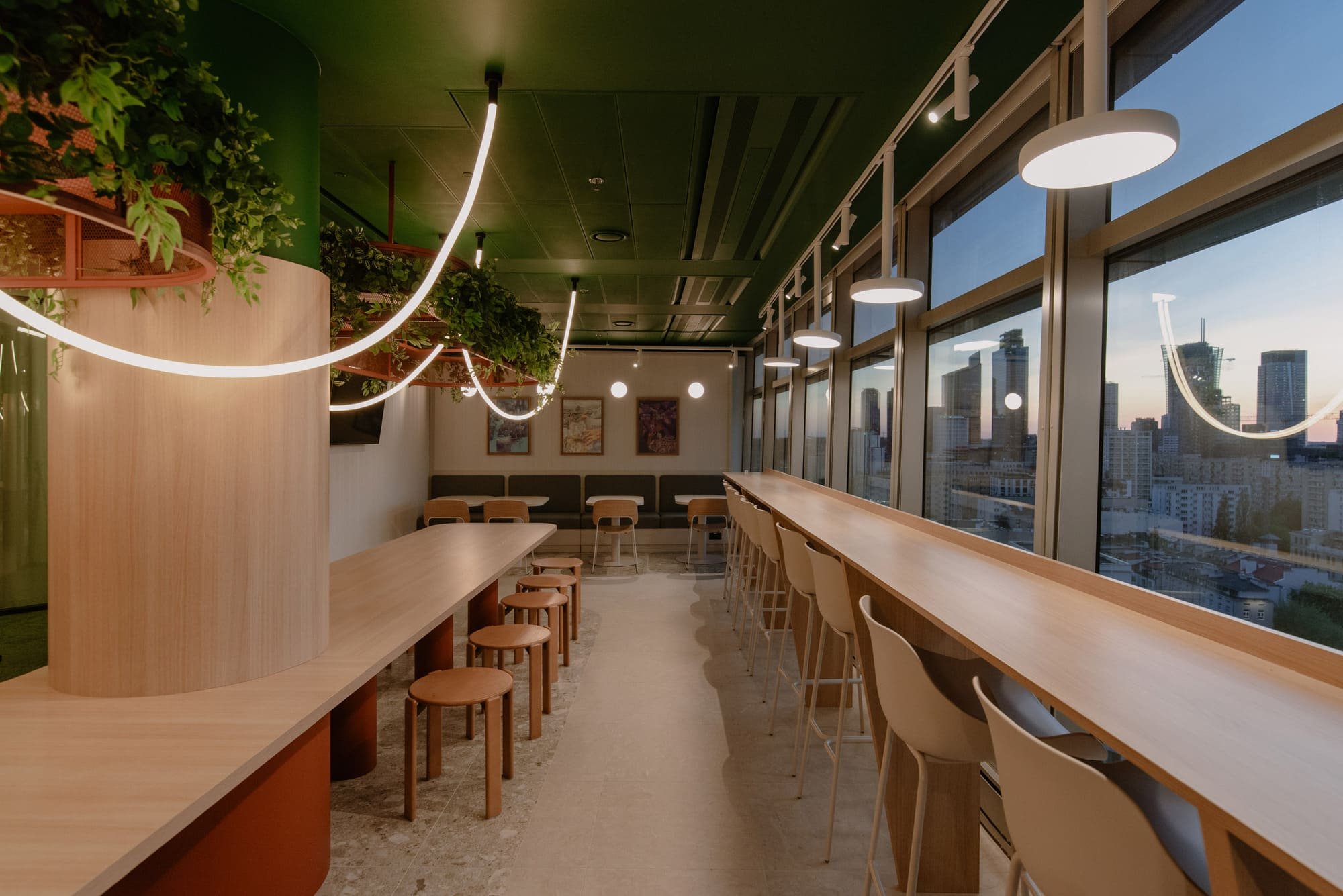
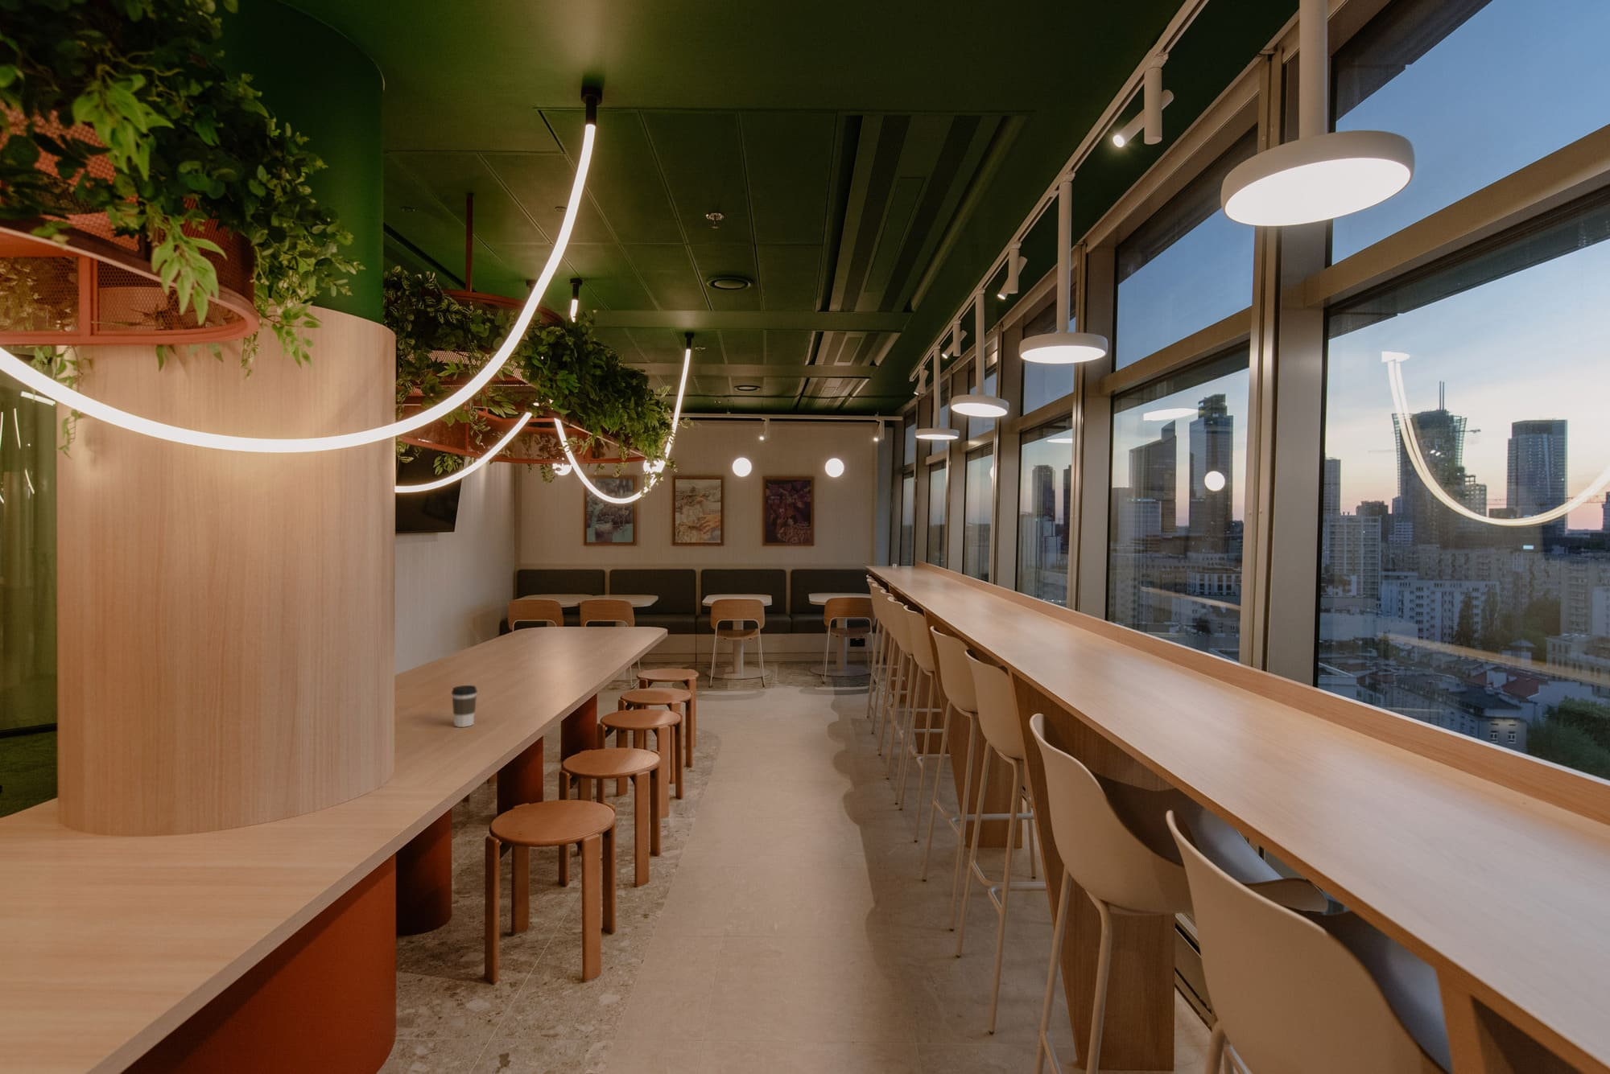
+ coffee cup (464, 706)
